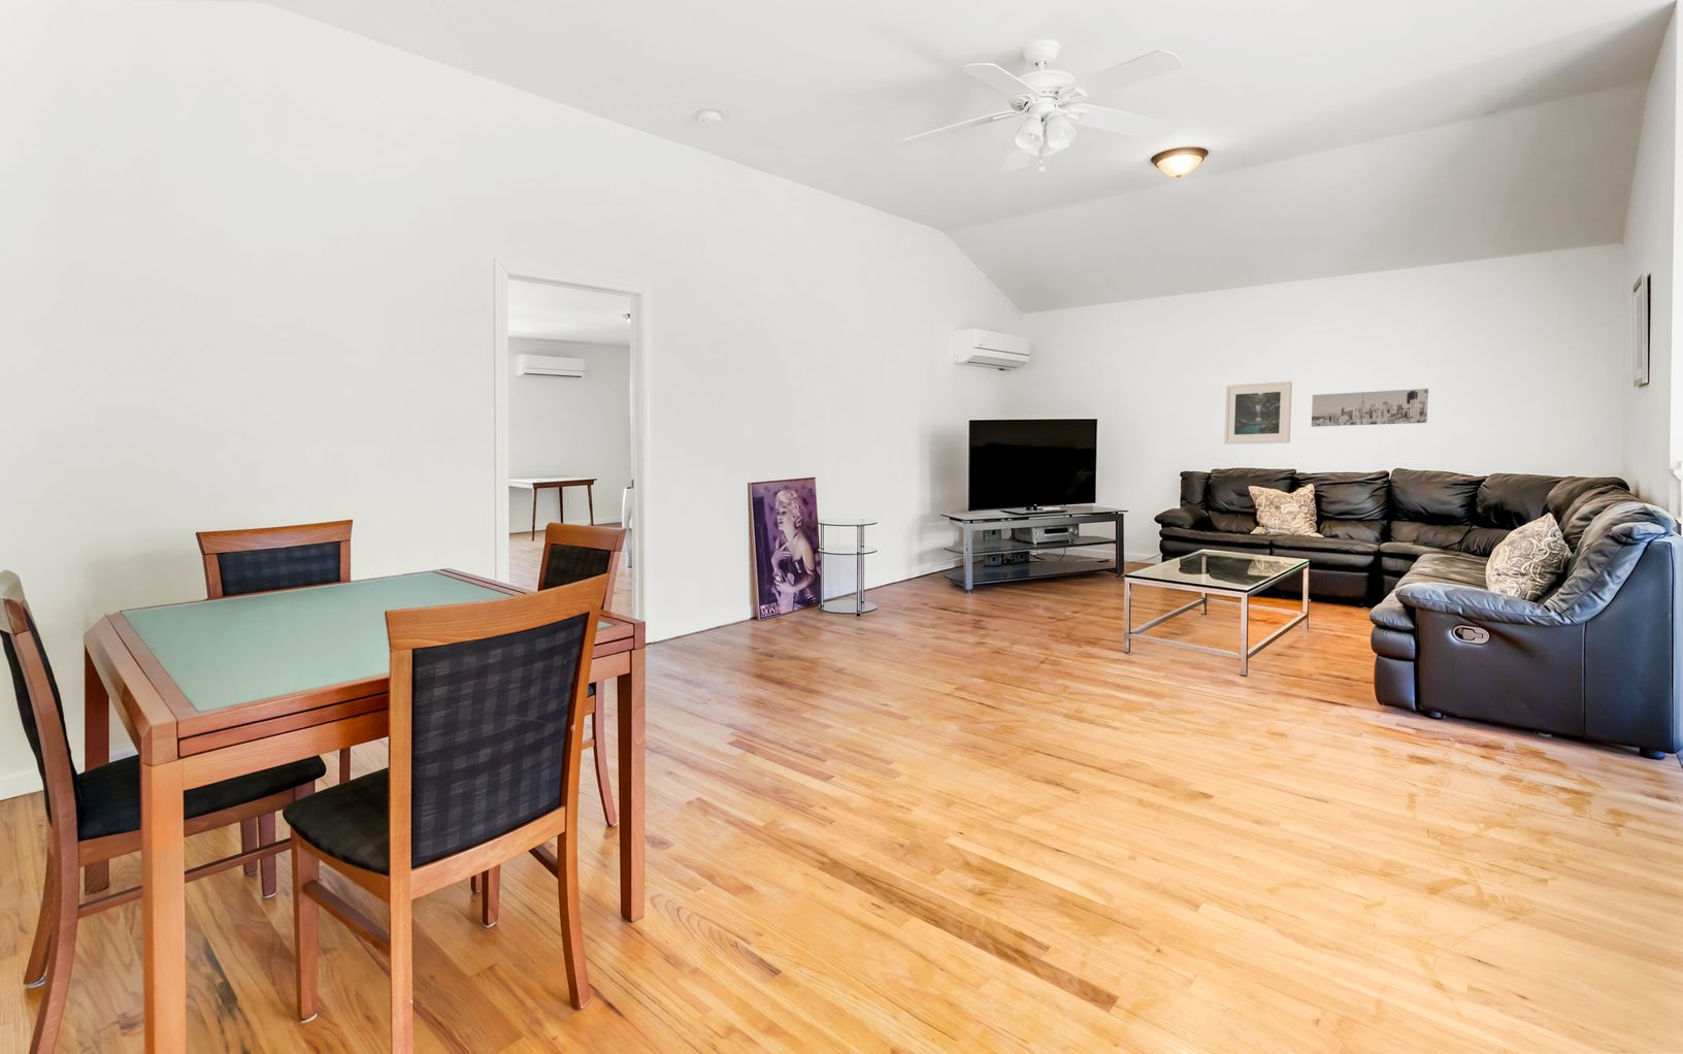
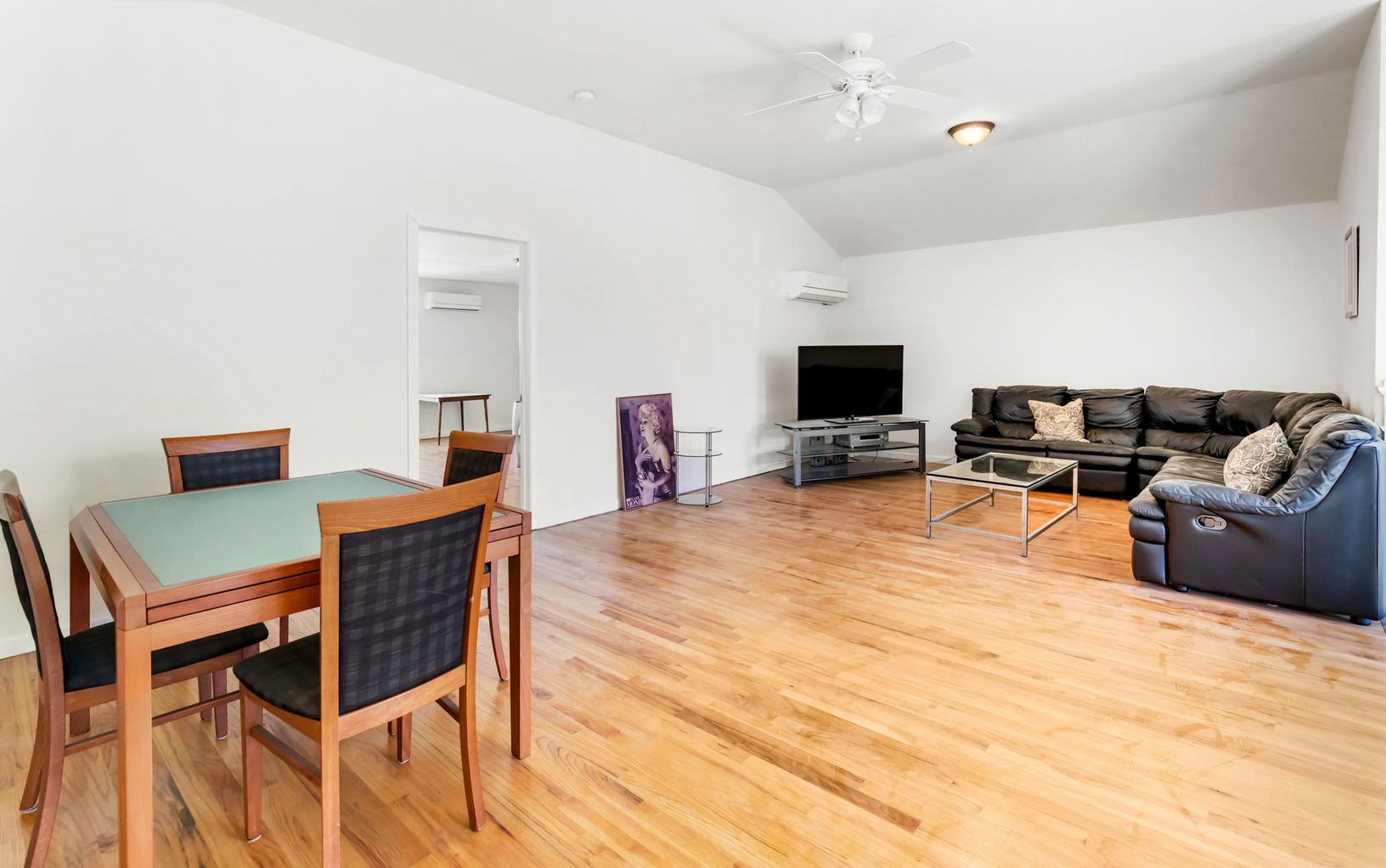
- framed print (1257, 414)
- wall art (1367, 408)
